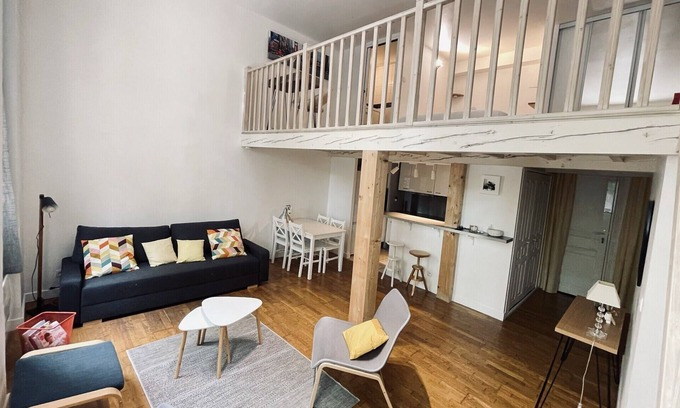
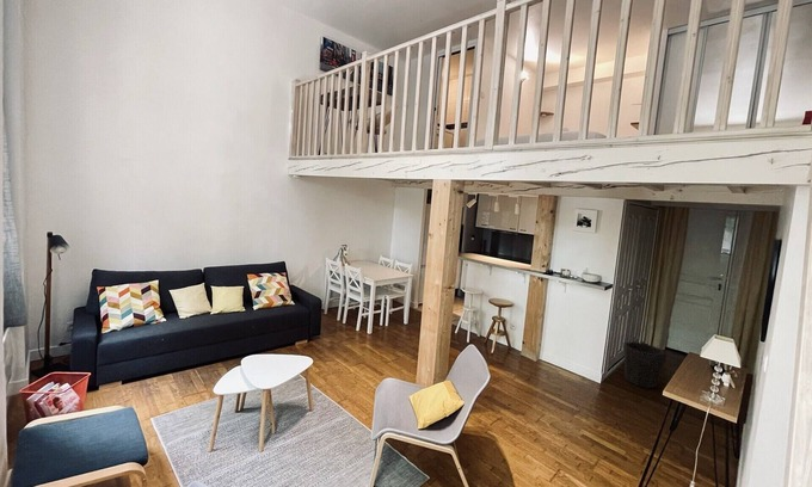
+ waste bin (641, 364)
